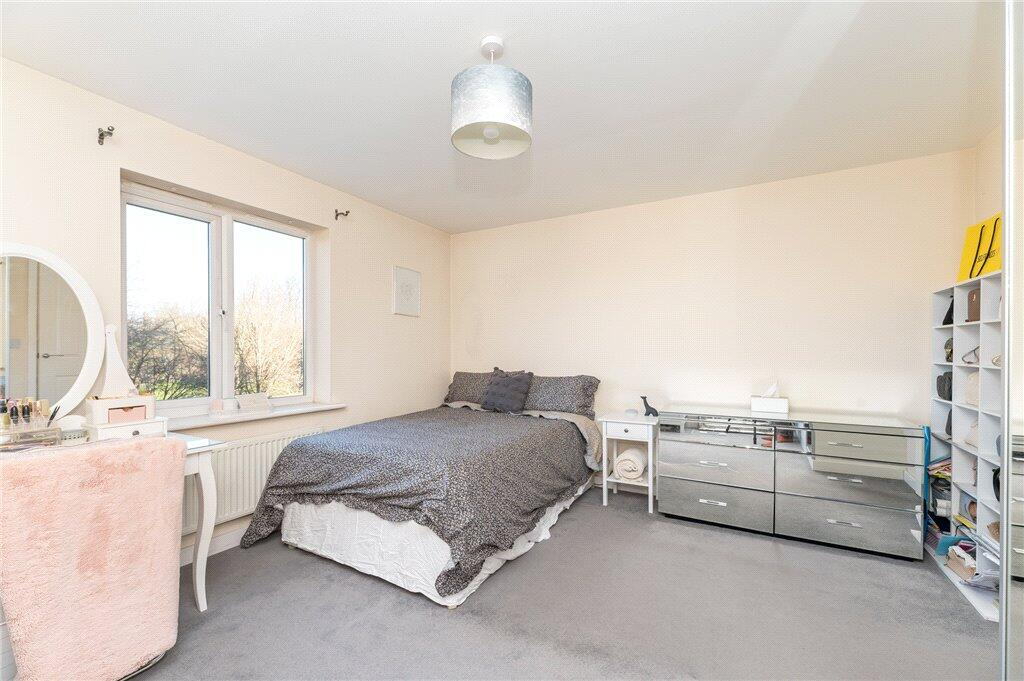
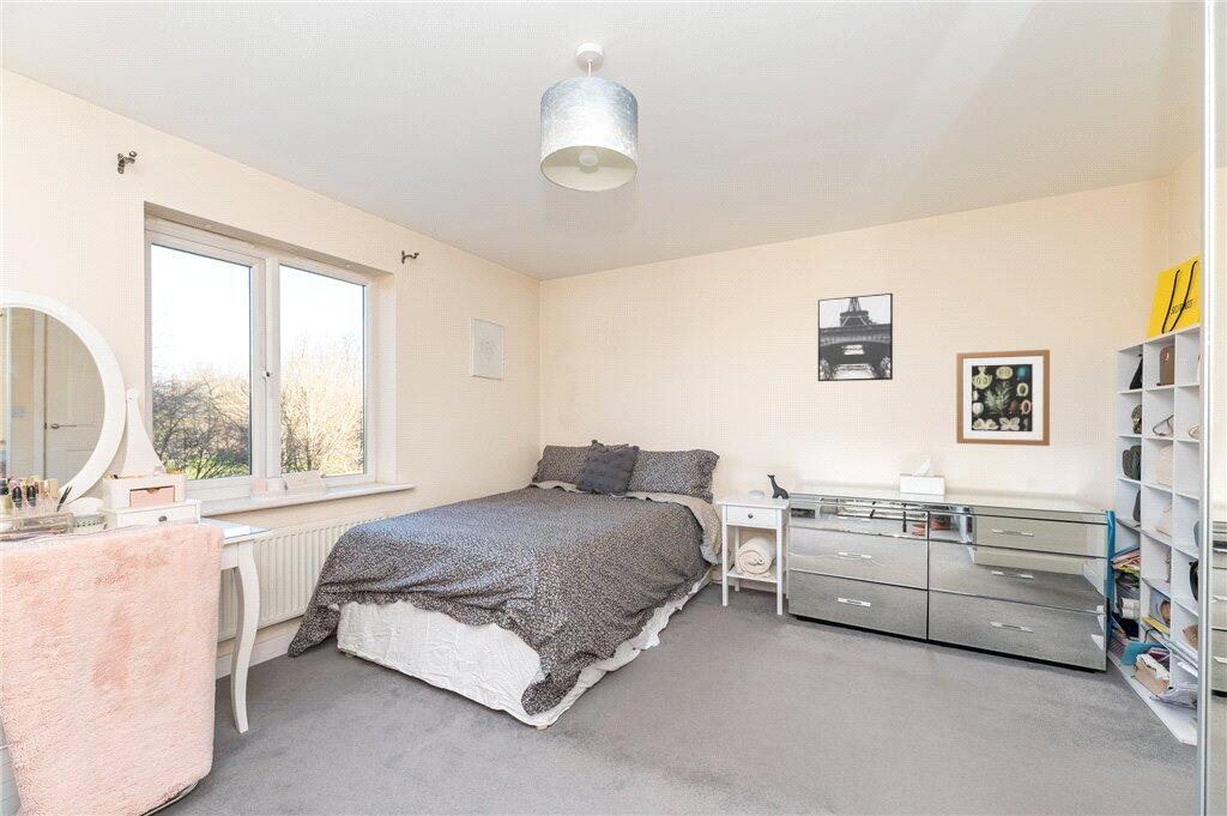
+ wall art (1001, 398)
+ wall art (854, 338)
